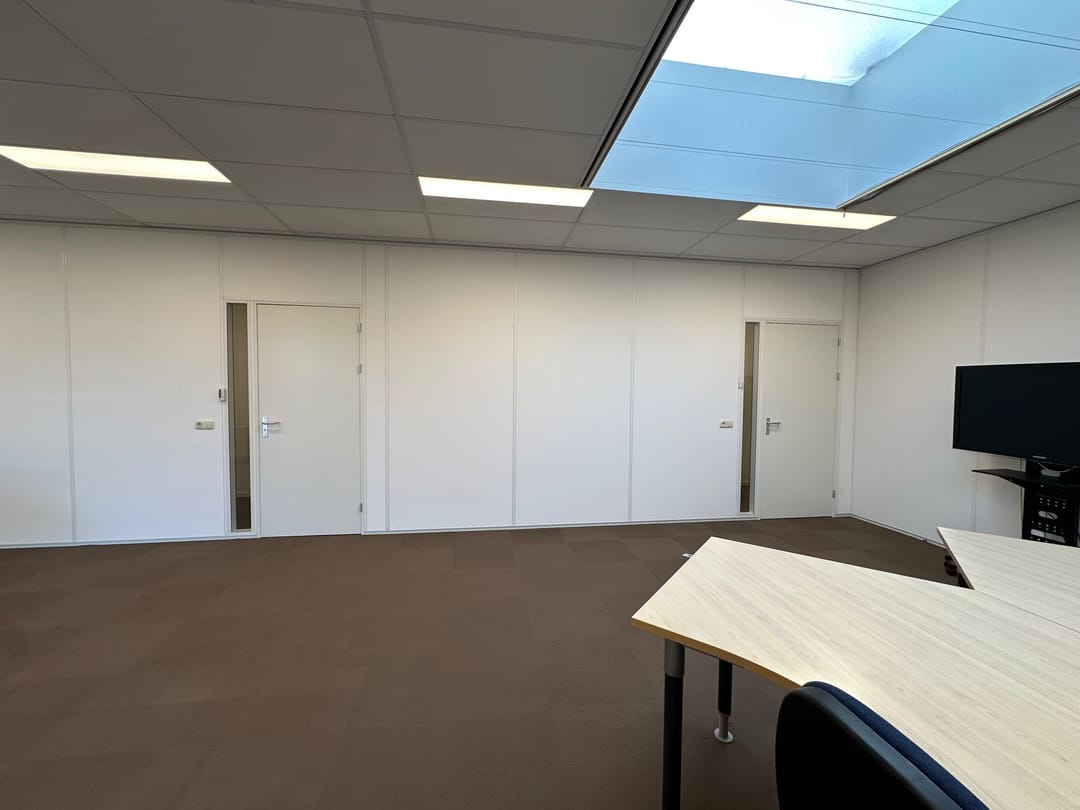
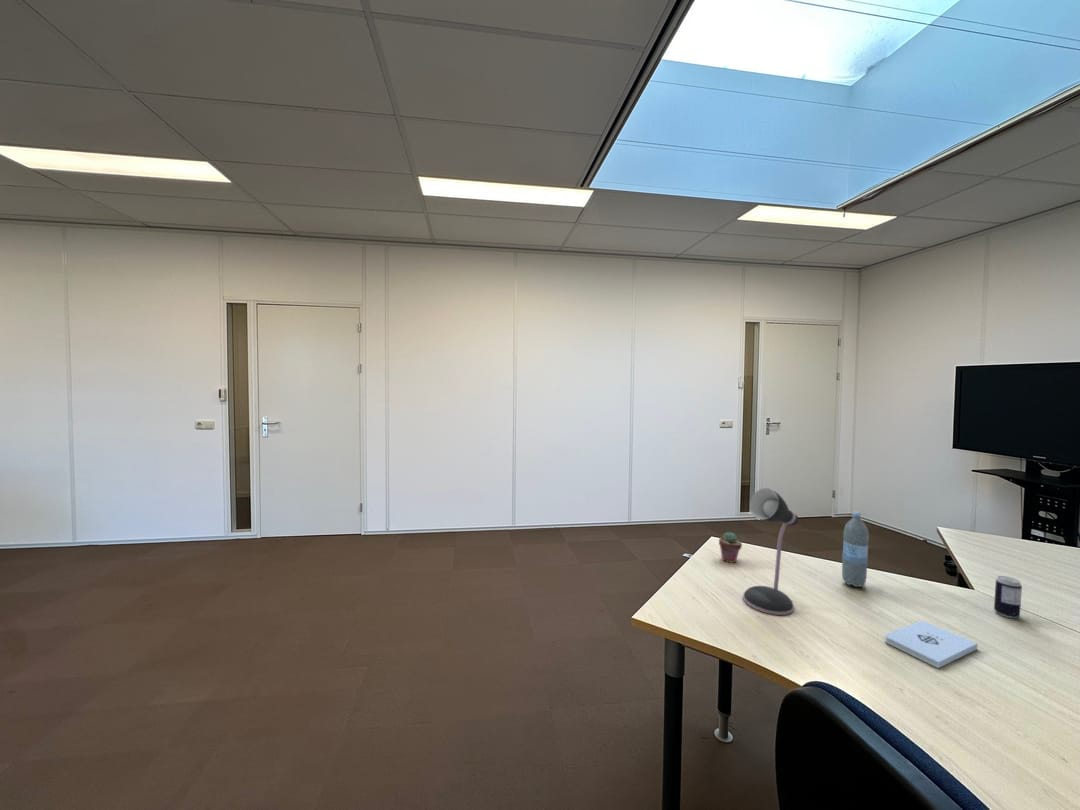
+ potted succulent (729, 546)
+ notepad (929, 642)
+ water bottle (855, 548)
+ beverage can (1007, 597)
+ desk lamp (777, 545)
